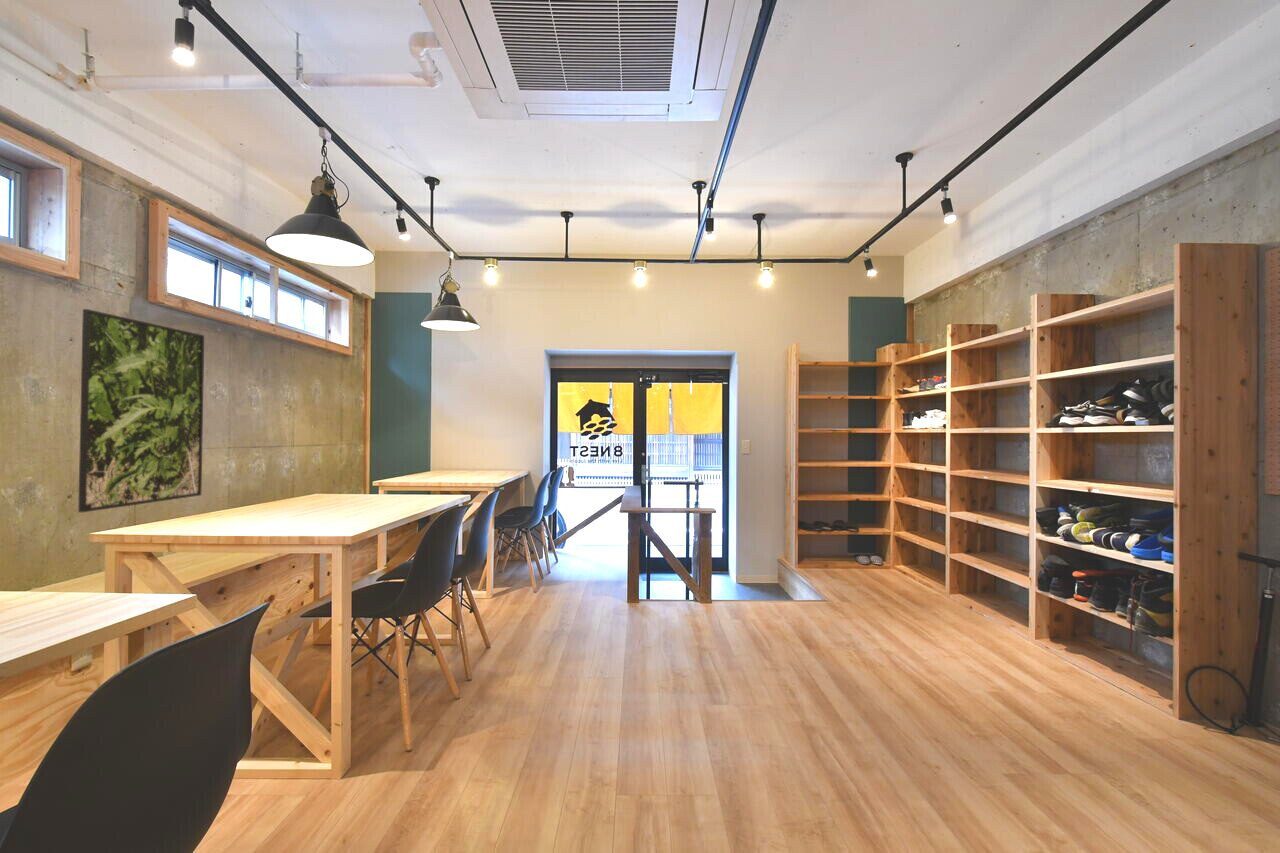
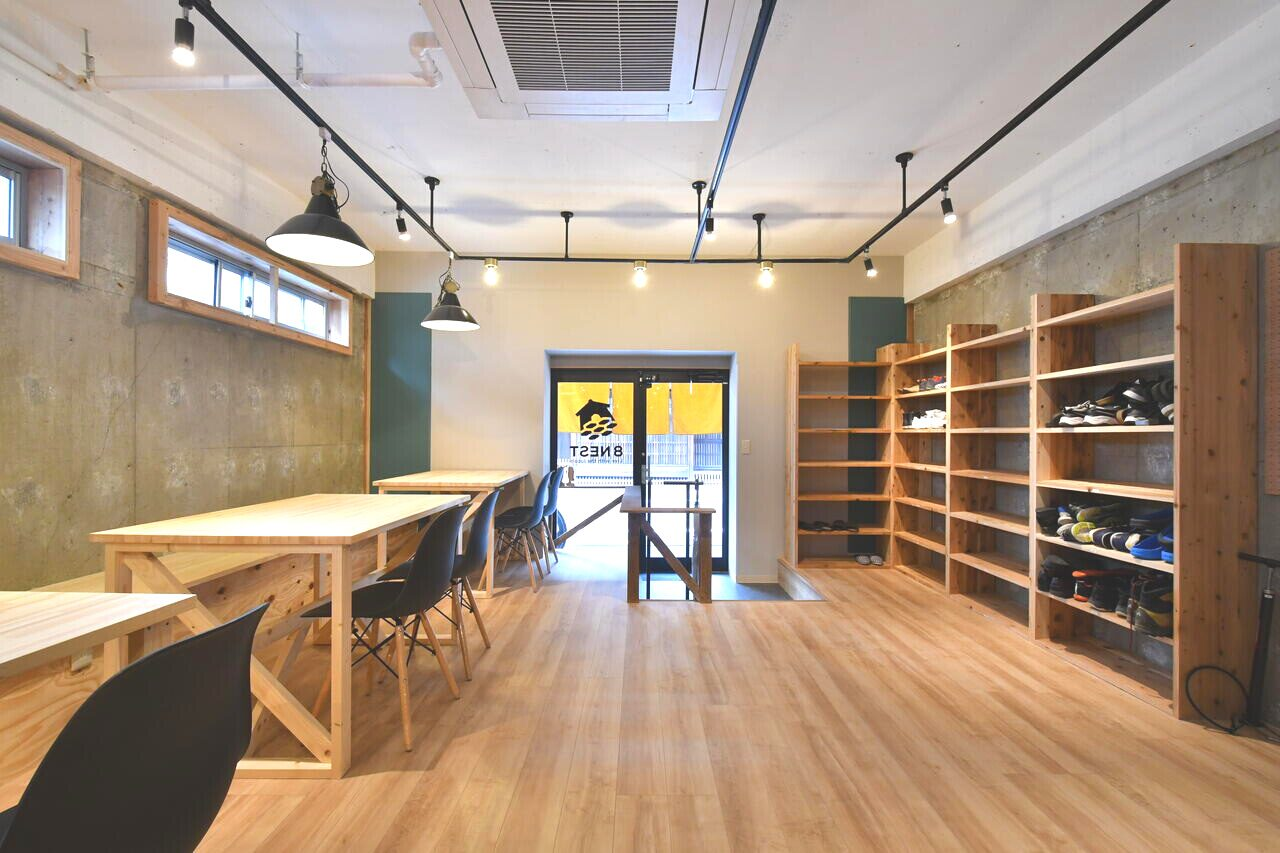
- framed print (149, 413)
